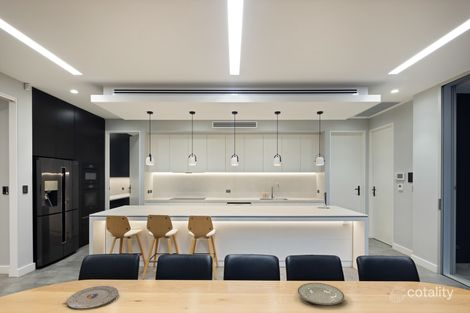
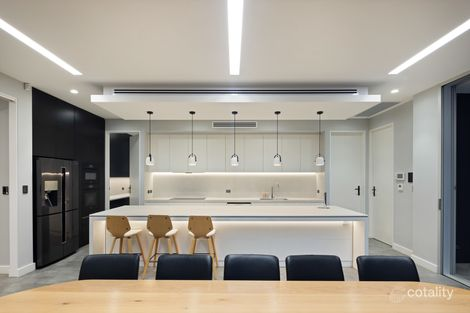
- plate (320, 295)
- plate (93, 297)
